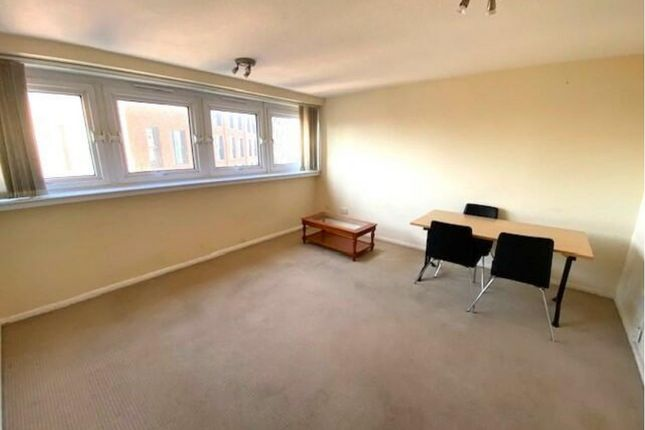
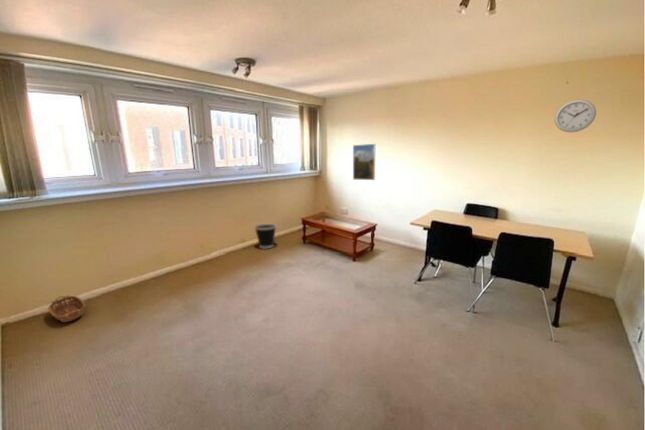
+ basket (66, 307)
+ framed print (363, 162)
+ wall clock (574, 116)
+ wastebasket (265, 236)
